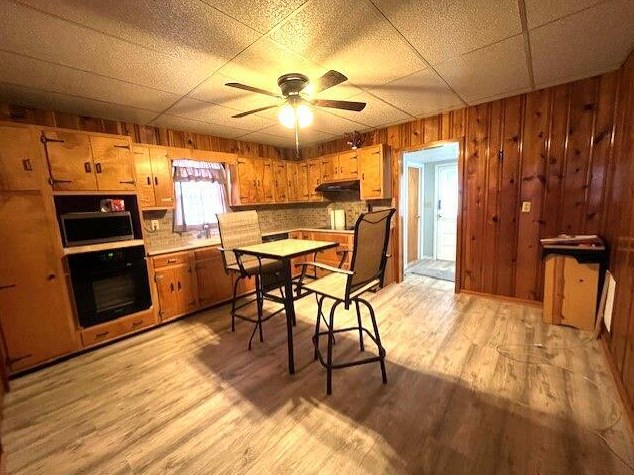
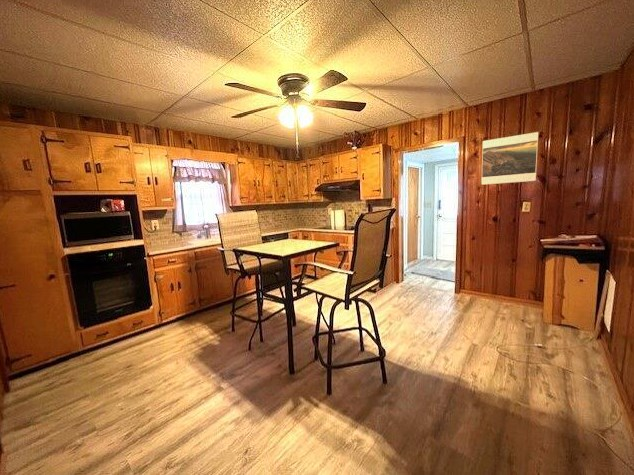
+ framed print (508, 160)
